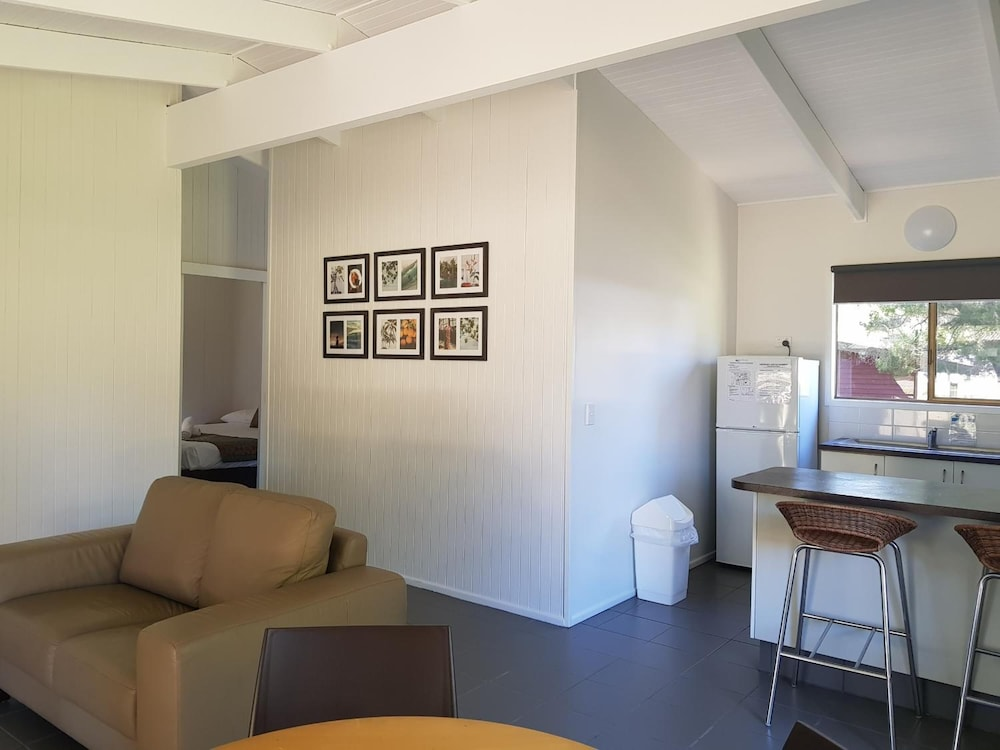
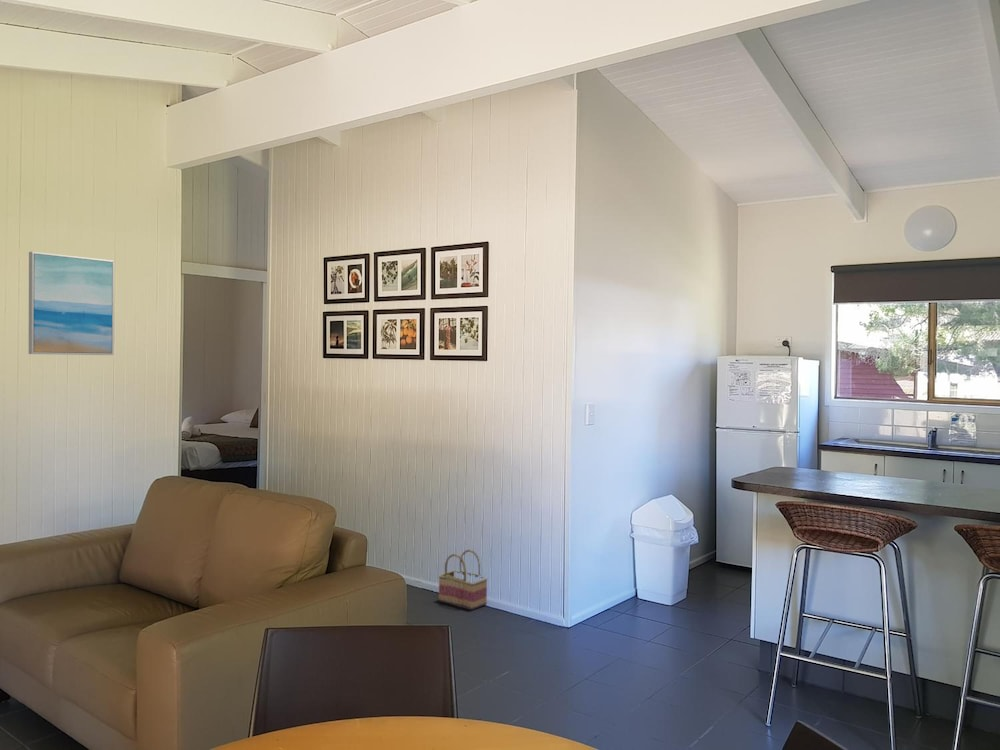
+ wall art (73, 305)
+ basket (464, 577)
